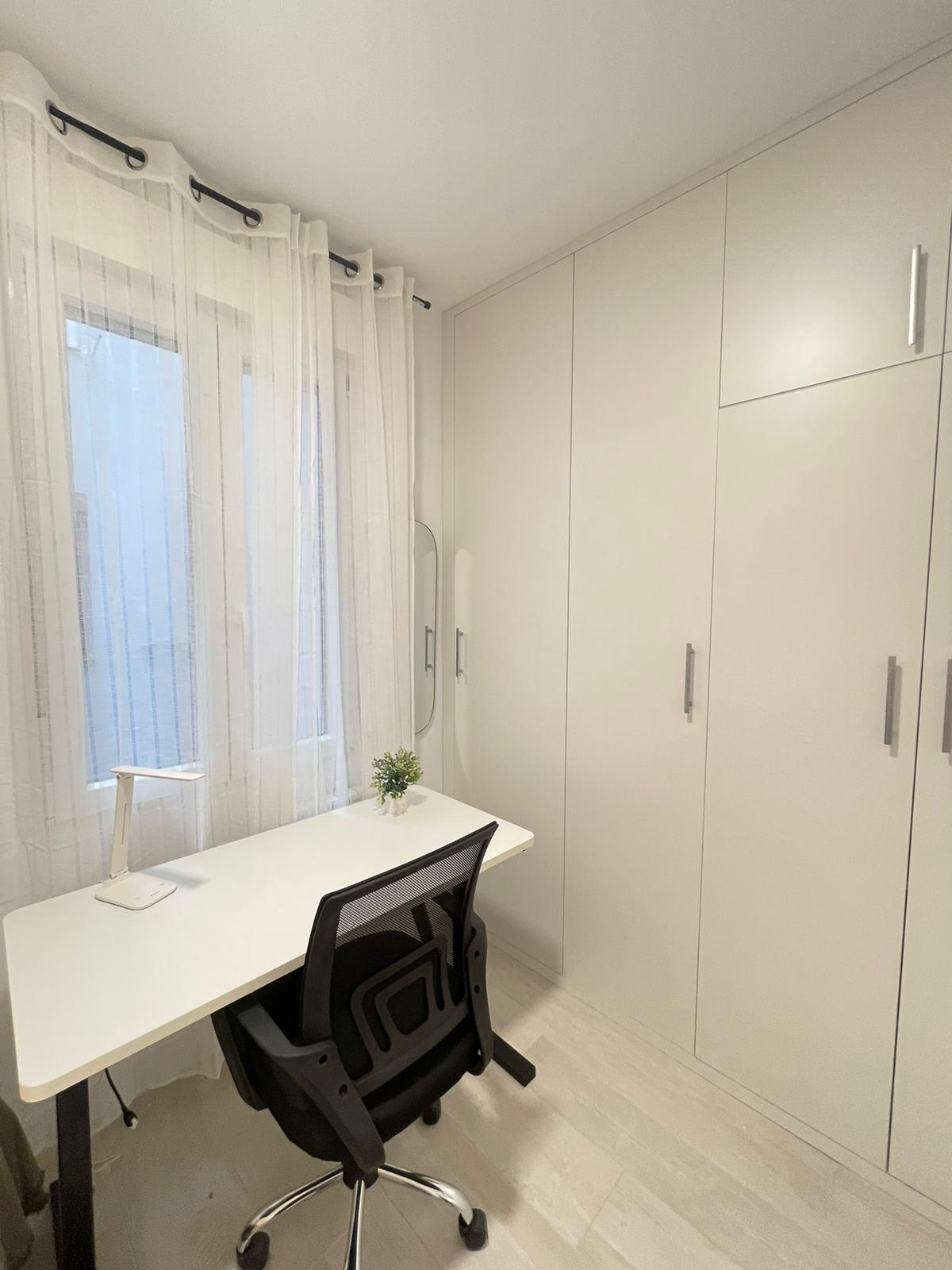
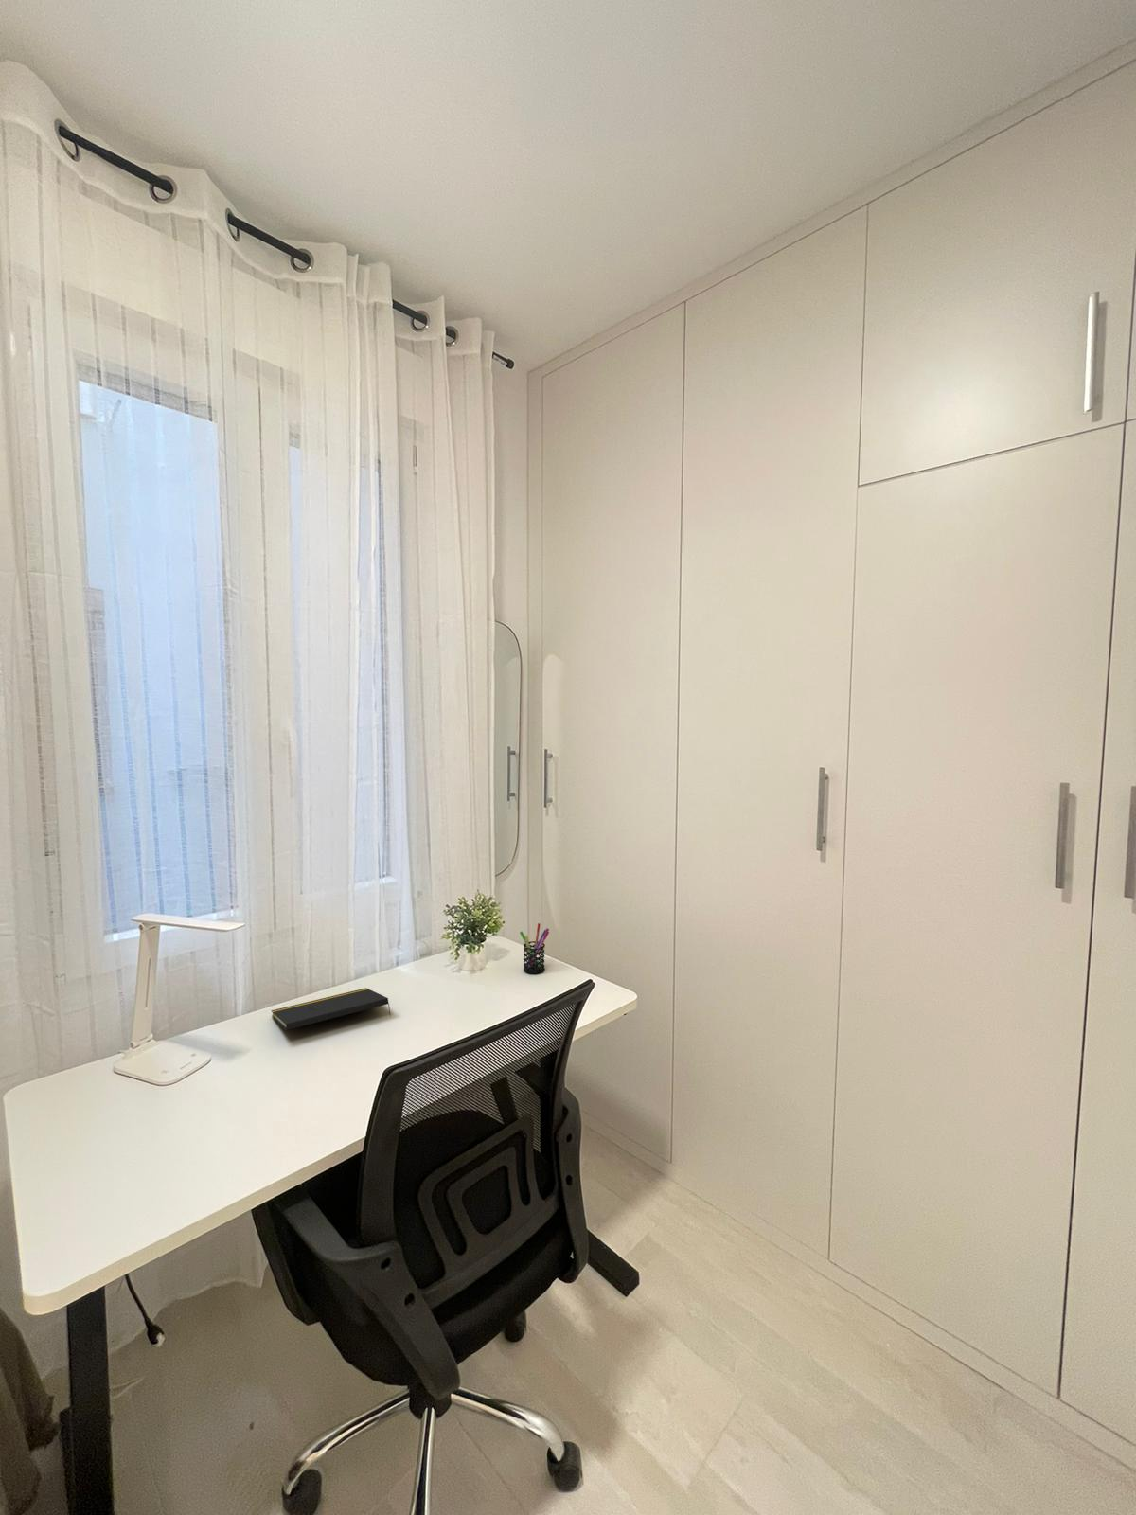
+ pen holder (533, 947)
+ notepad (329, 1007)
